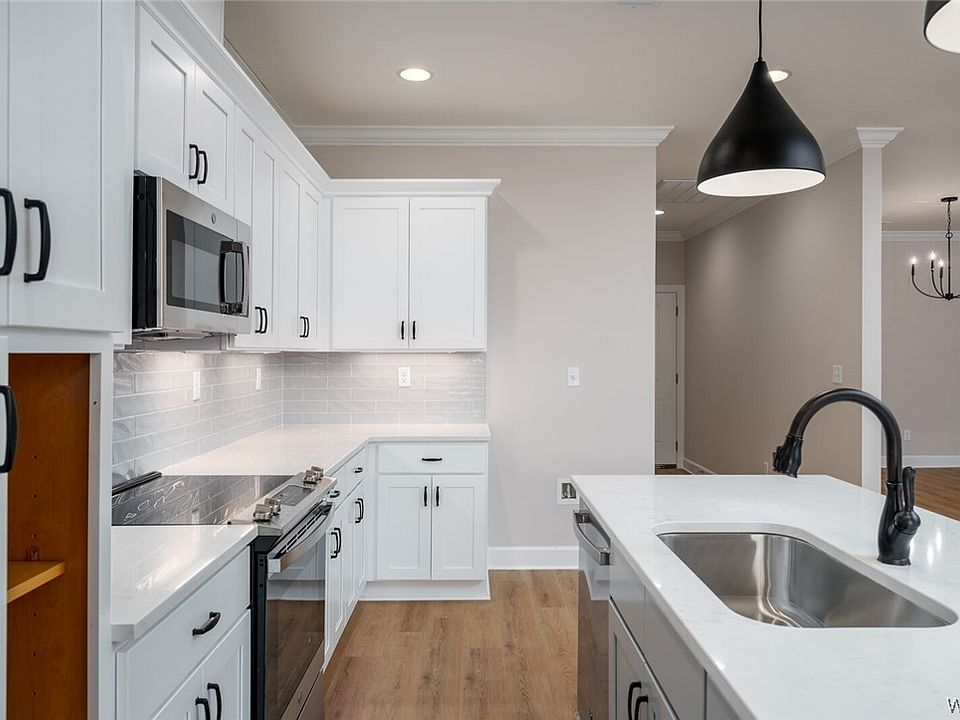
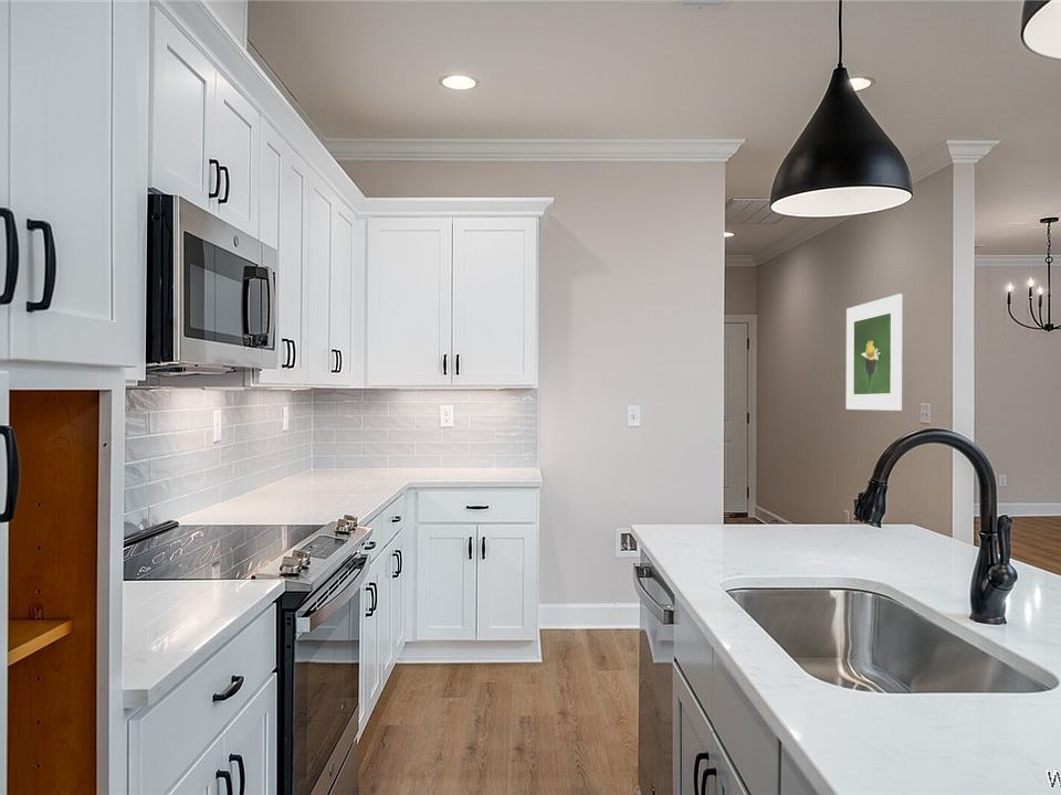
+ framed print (872, 356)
